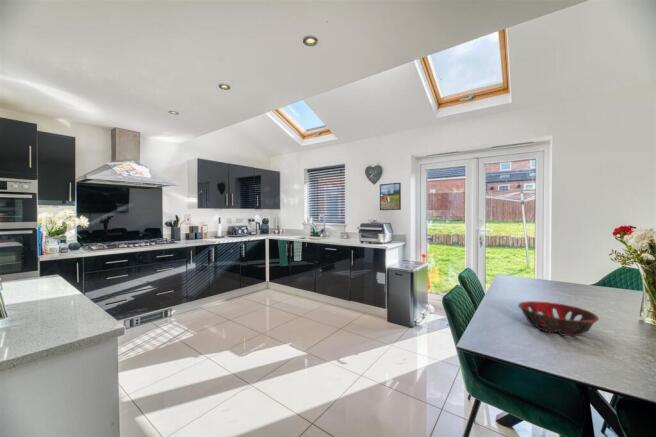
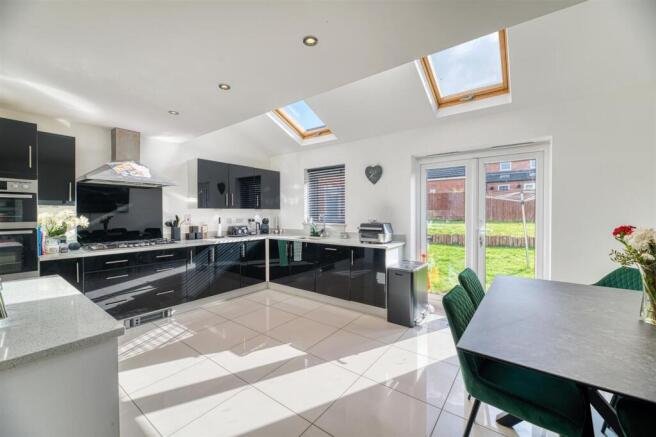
- decorative bowl (555, 318)
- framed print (390, 196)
